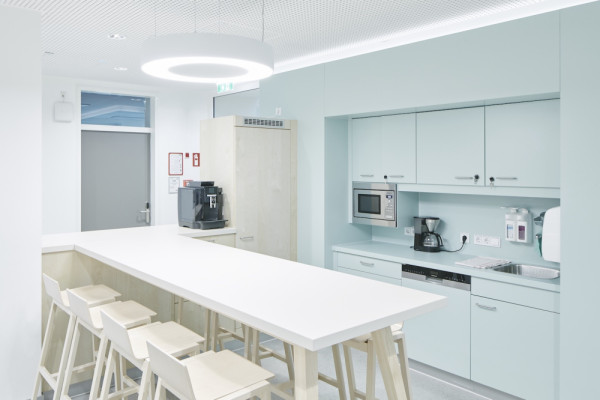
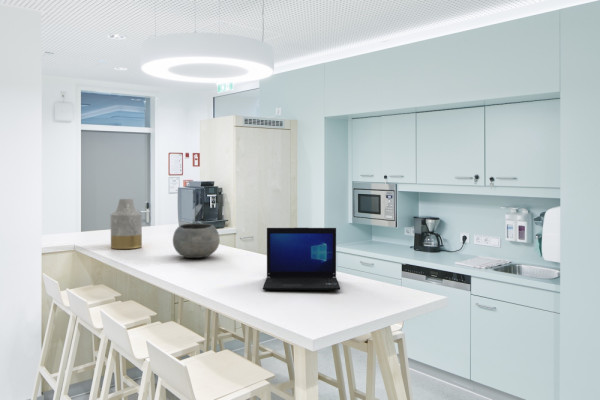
+ vase (126, 223)
+ laptop (301, 257)
+ bowl (196, 240)
